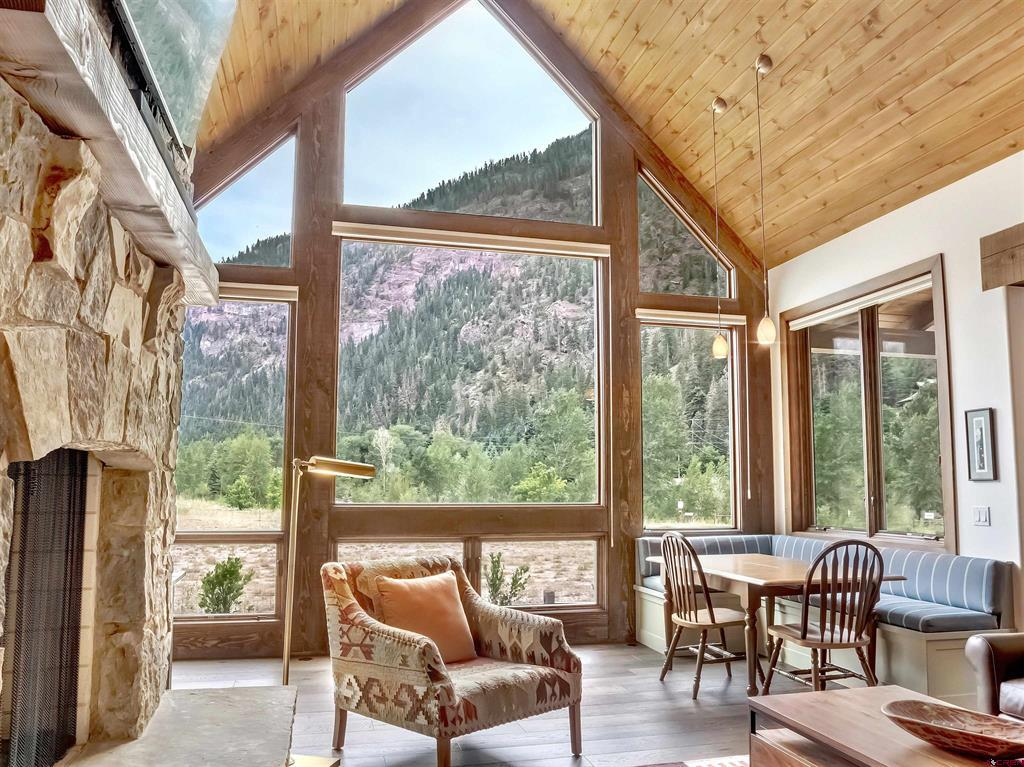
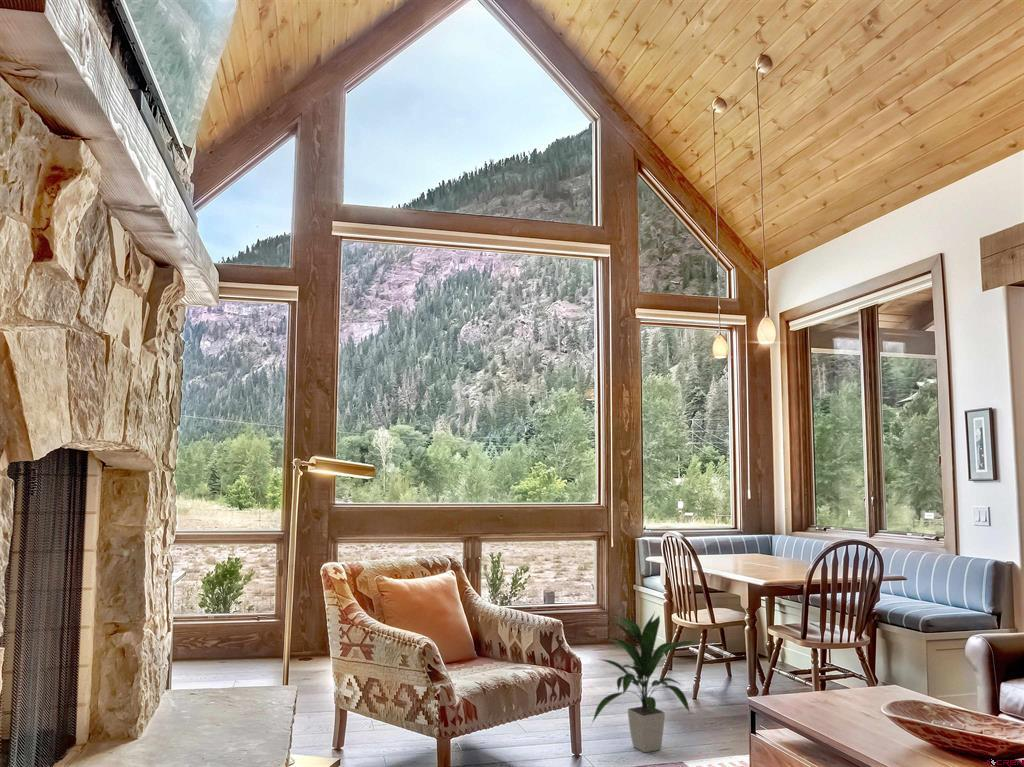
+ indoor plant (640, 677)
